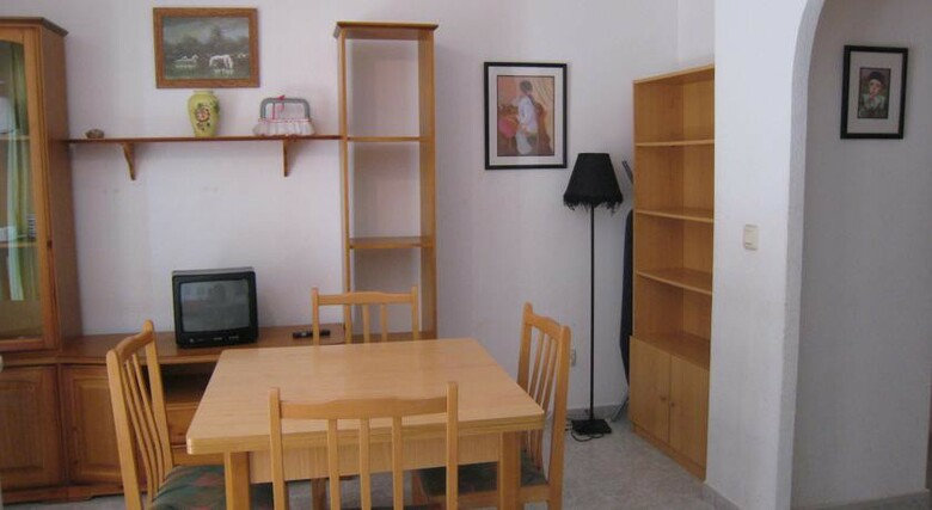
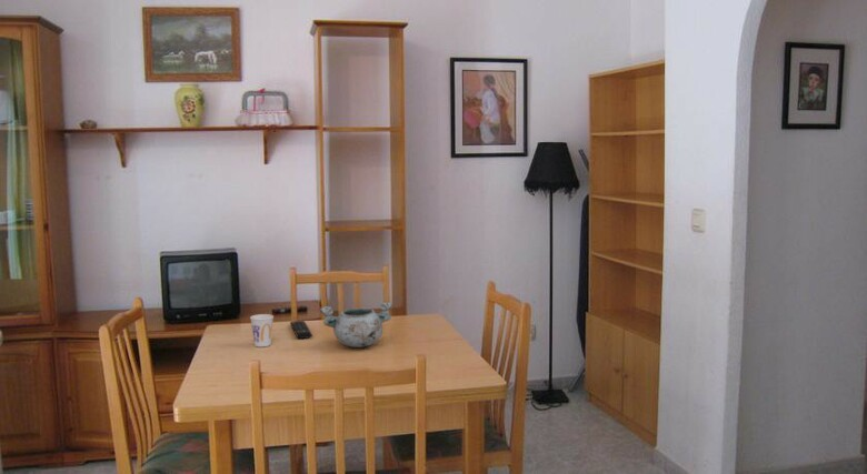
+ remote control (300, 329)
+ cup (262, 330)
+ decorative bowl (357, 324)
